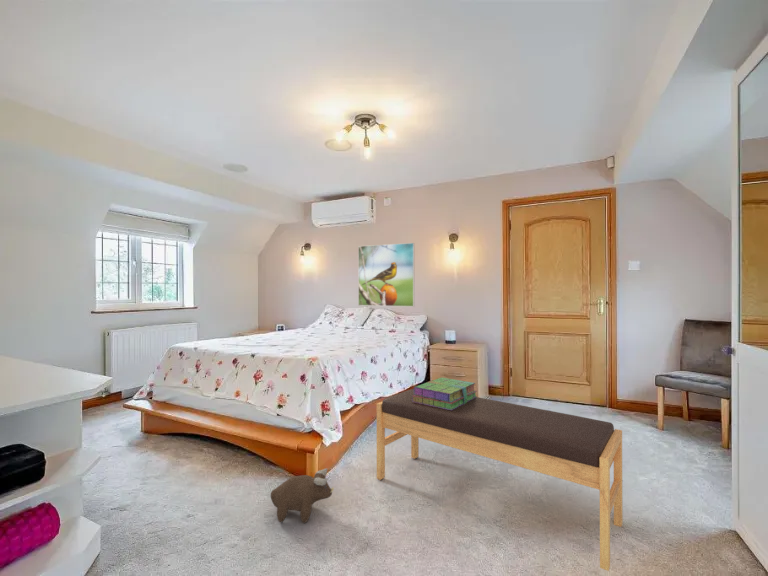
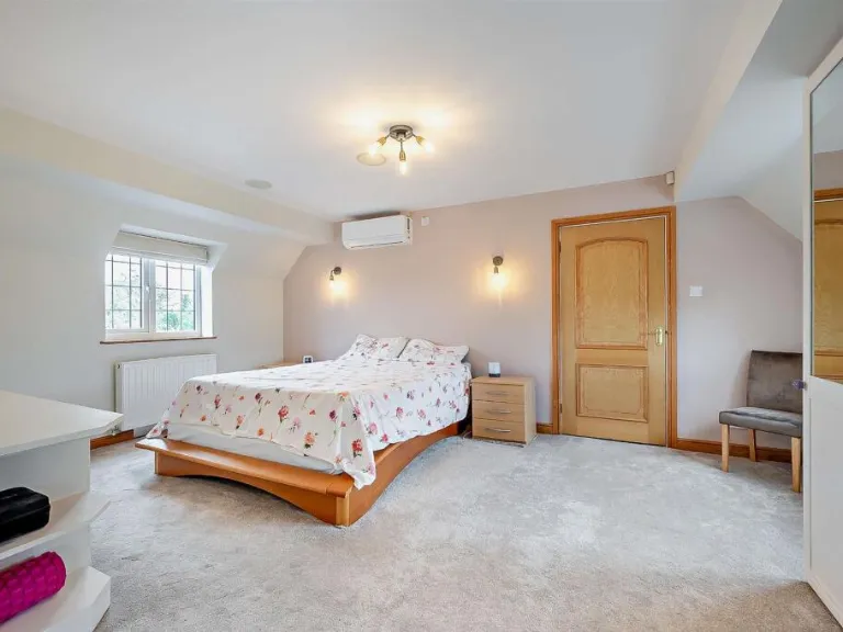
- plush toy (302, 494)
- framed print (385, 275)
- stack of books (445, 391)
- bench (486, 453)
